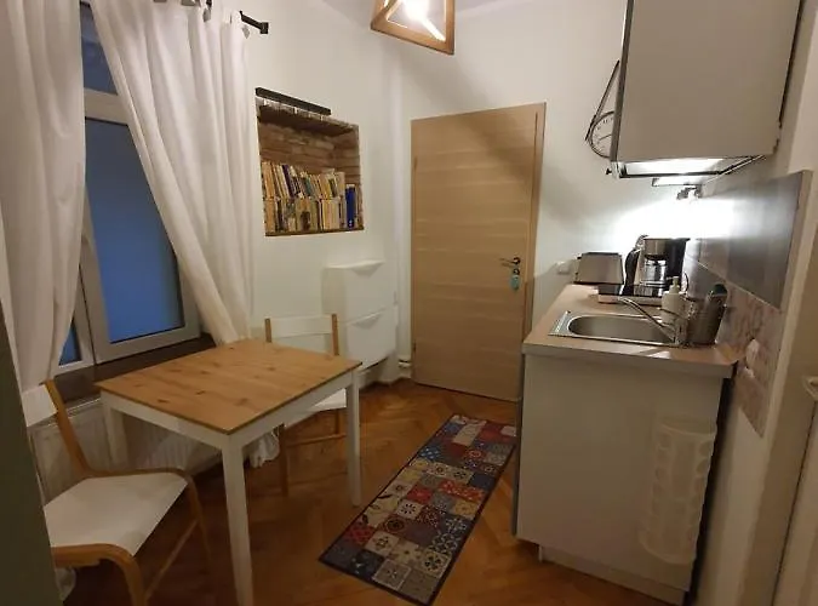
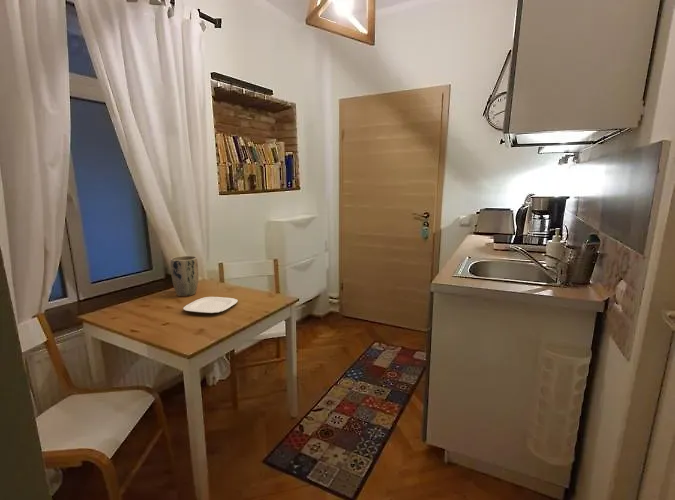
+ plant pot (185, 276)
+ plate (211, 305)
